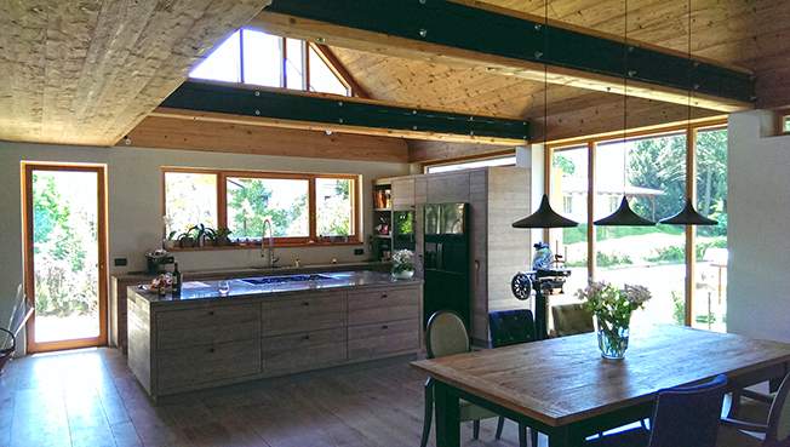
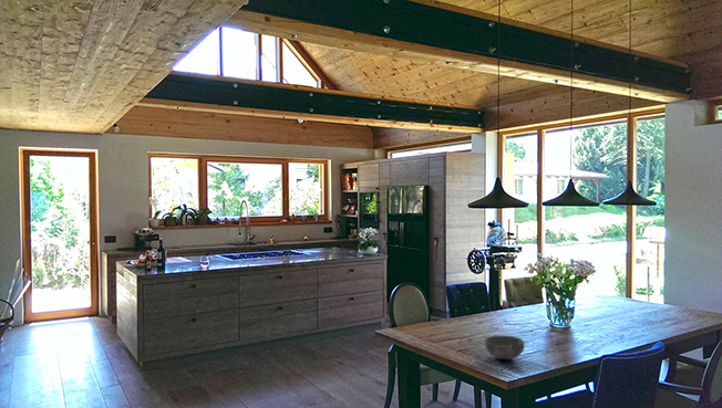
+ bowl (504, 348)
